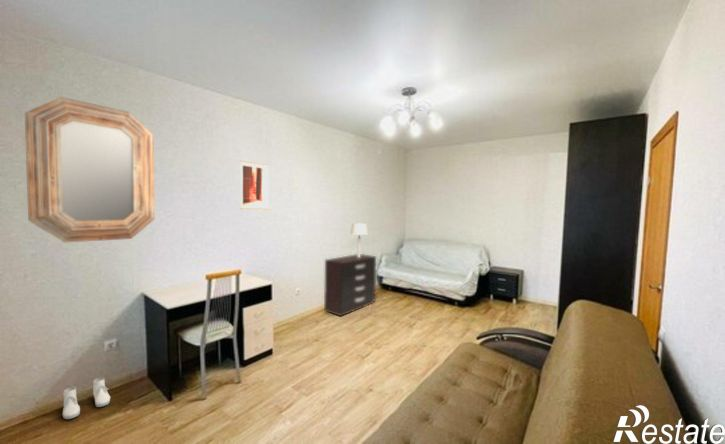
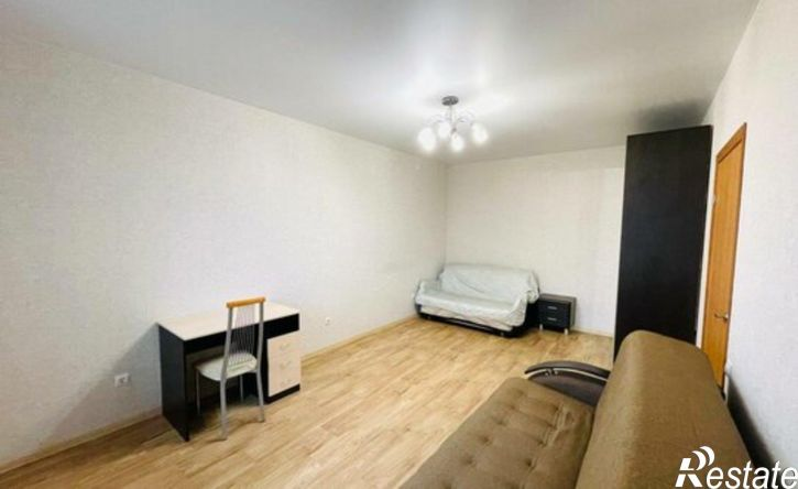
- boots (93, 394)
- wall art (255, 186)
- home mirror (98, 173)
- dresser (351, 282)
- table lamp (359, 240)
